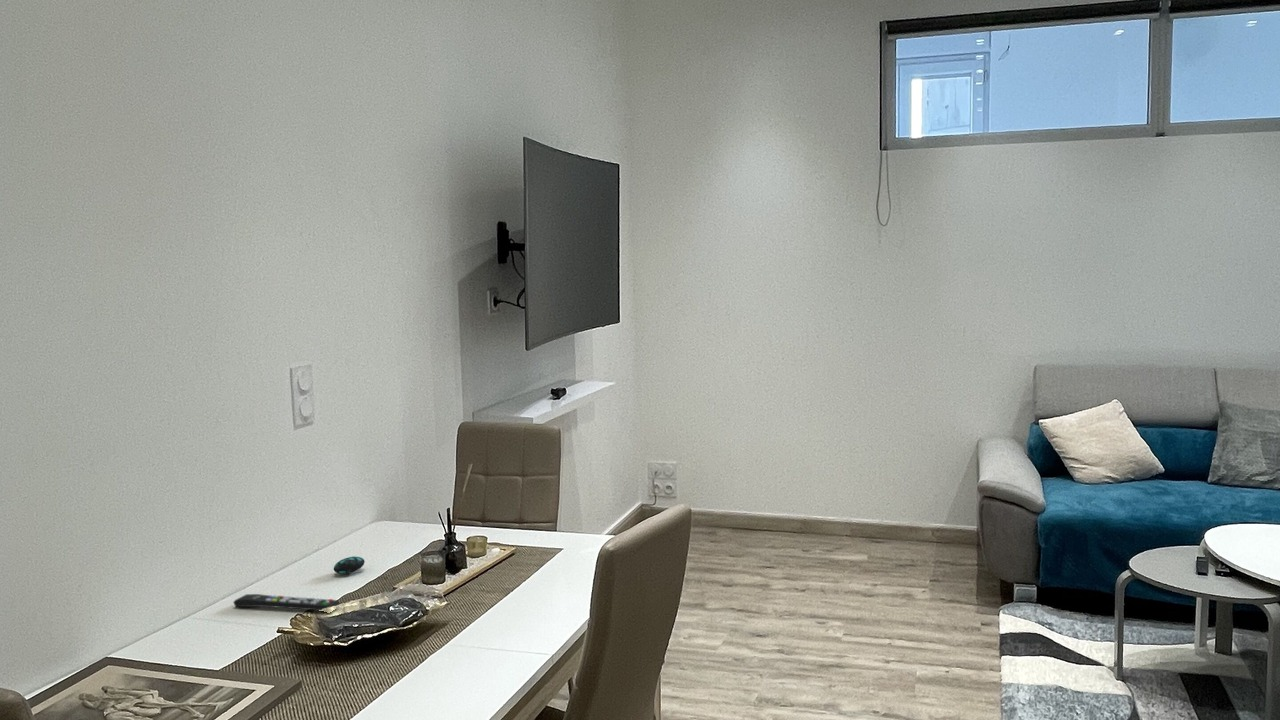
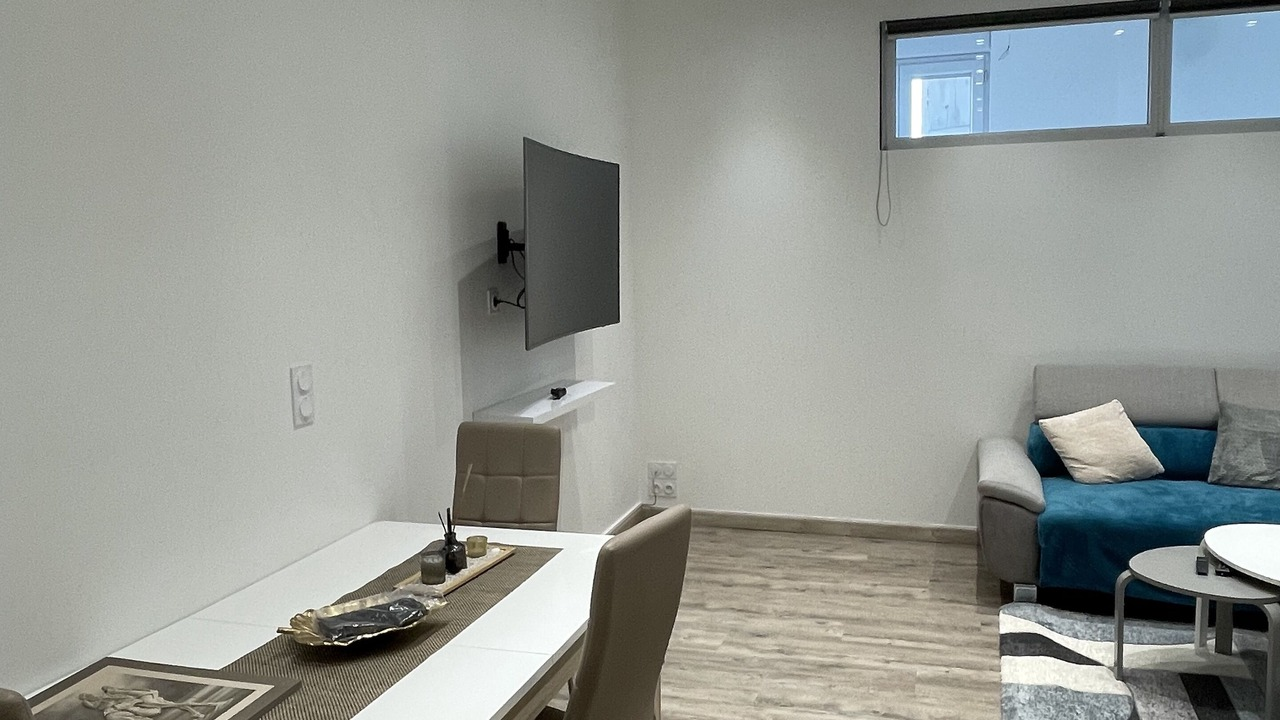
- decorative egg (349, 565)
- remote control (286, 603)
